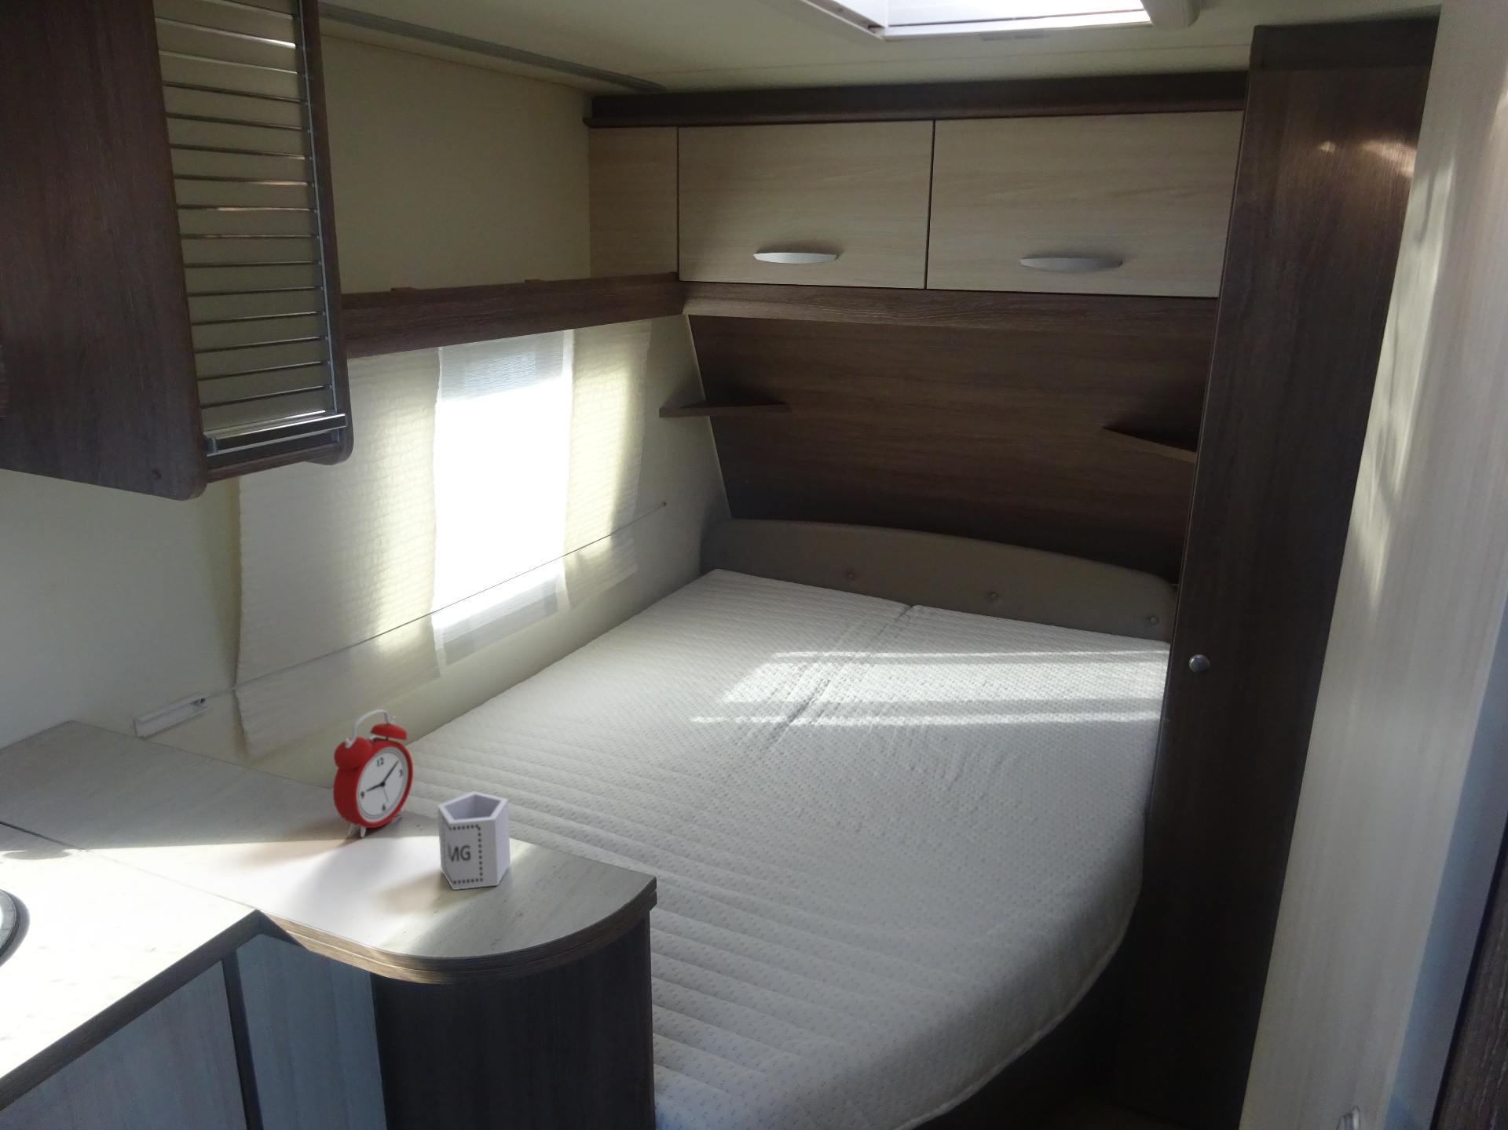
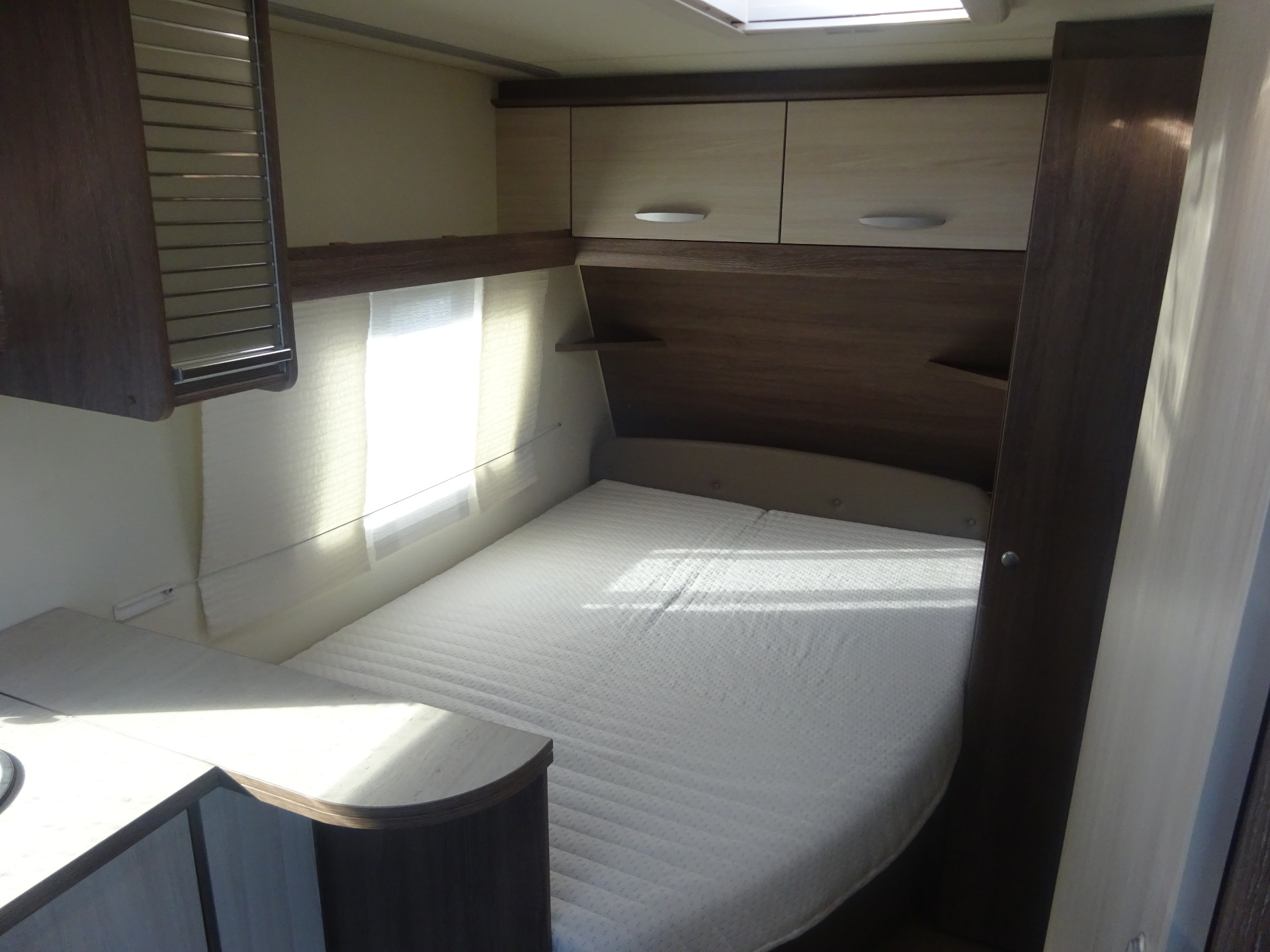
- cup (479, 837)
- alarm clock (373, 768)
